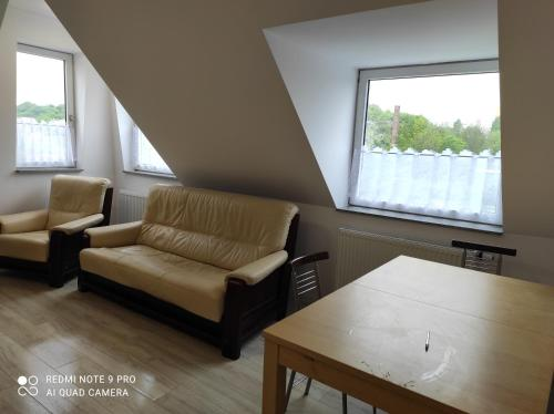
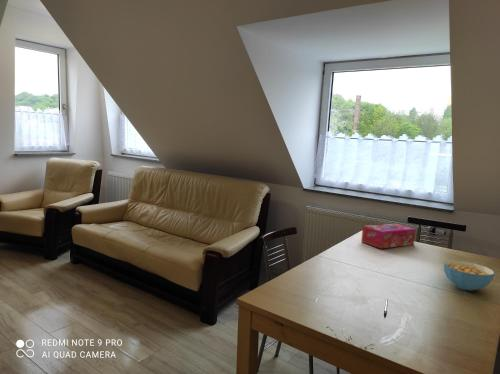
+ cereal bowl (466, 277)
+ tissue box (388, 235)
